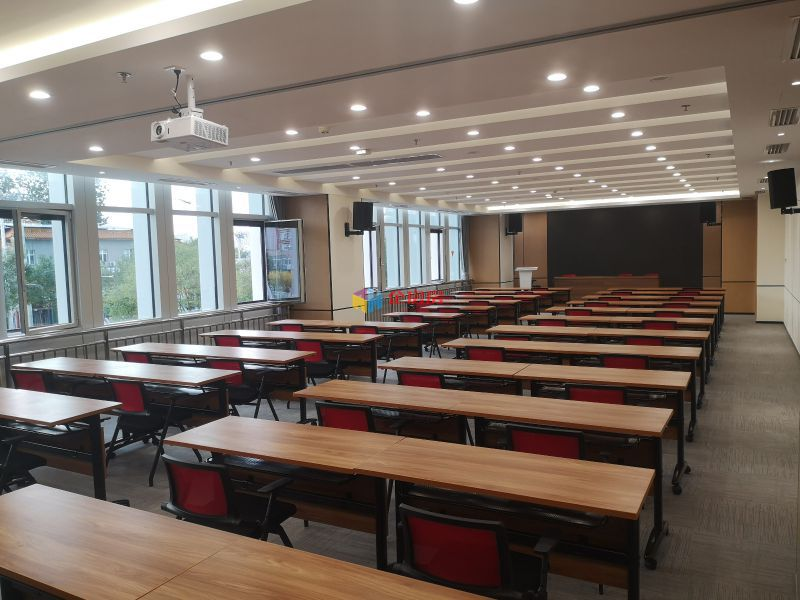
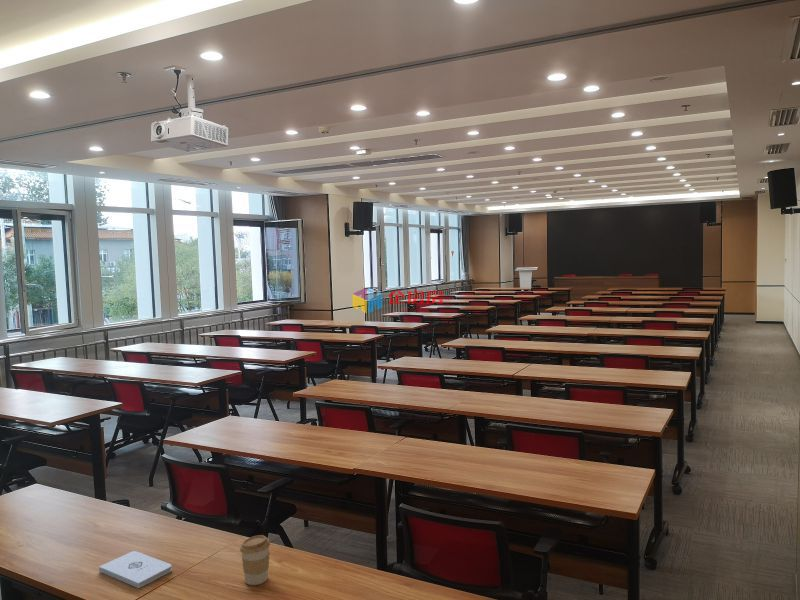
+ coffee cup (255, 559)
+ notepad (136, 568)
